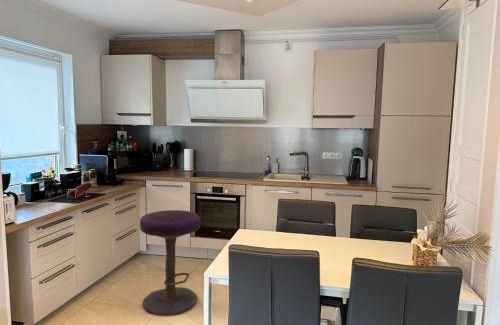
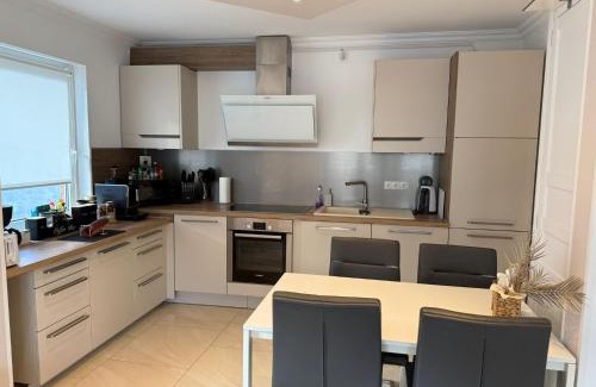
- stool (170, 257)
